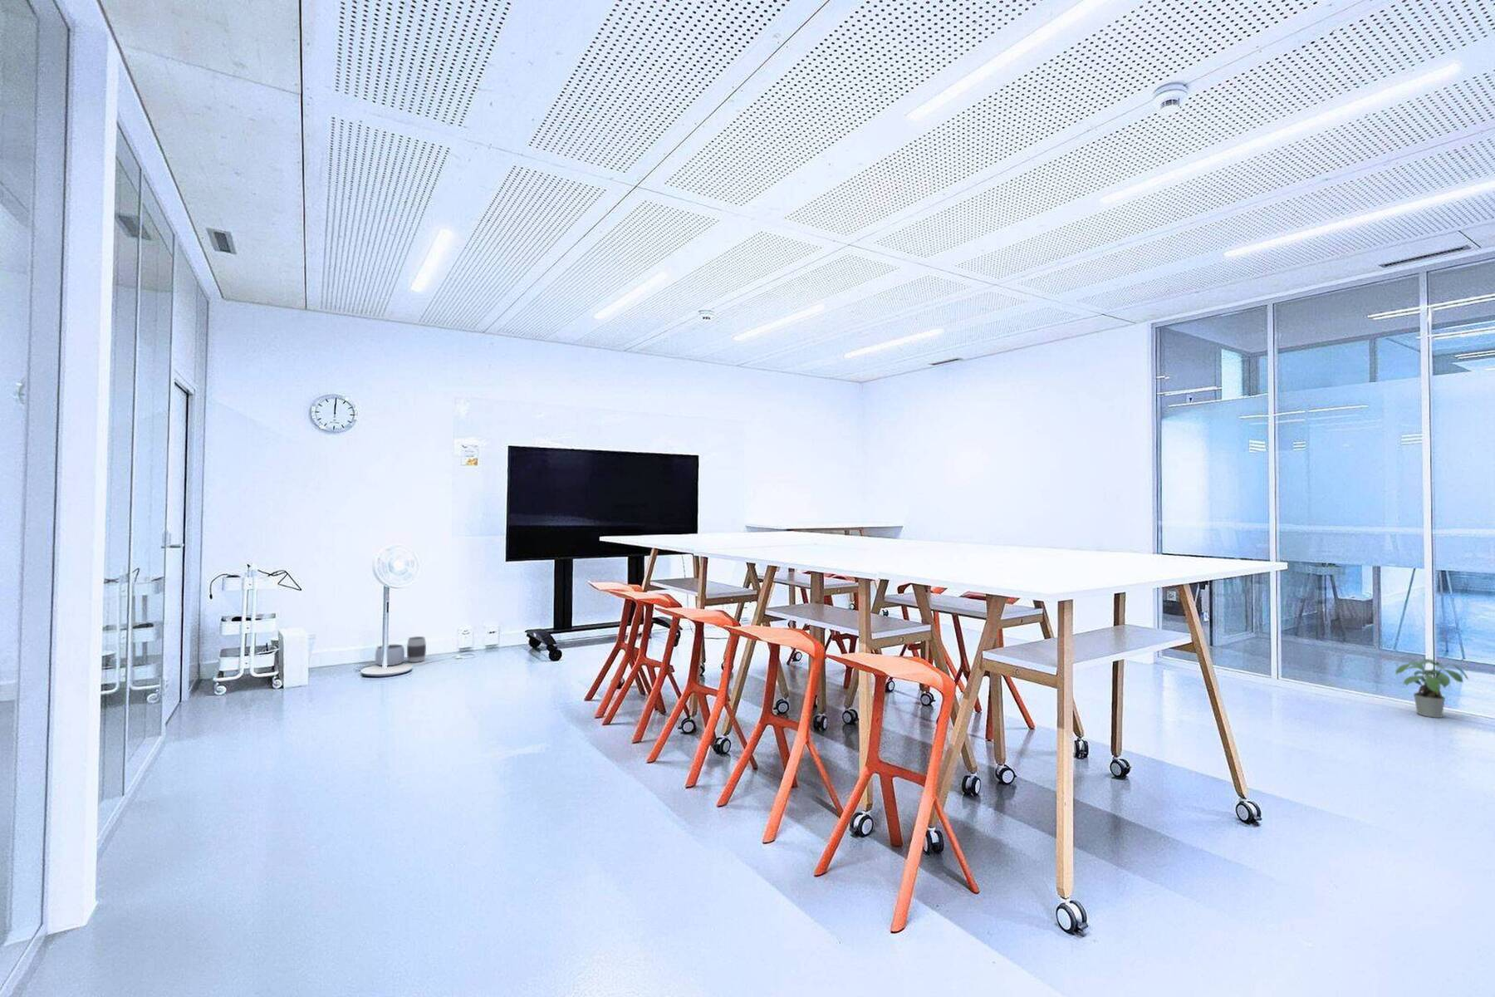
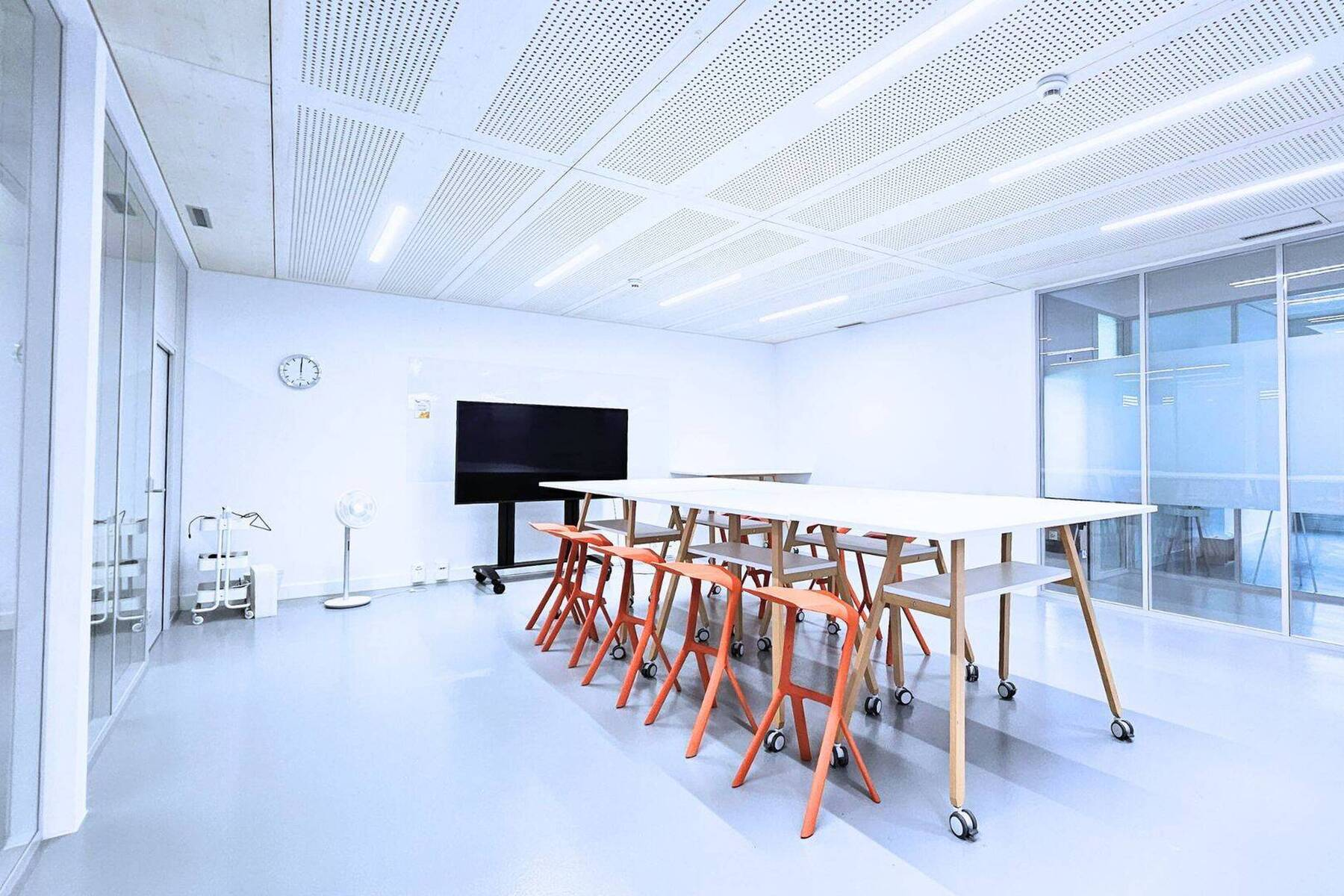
- potted plant (1428, 688)
- waste basket (400, 650)
